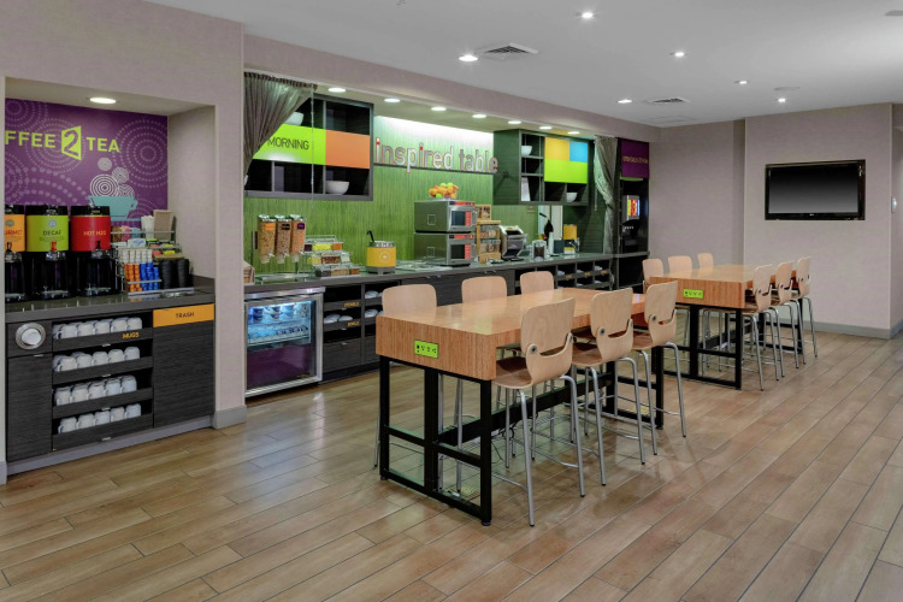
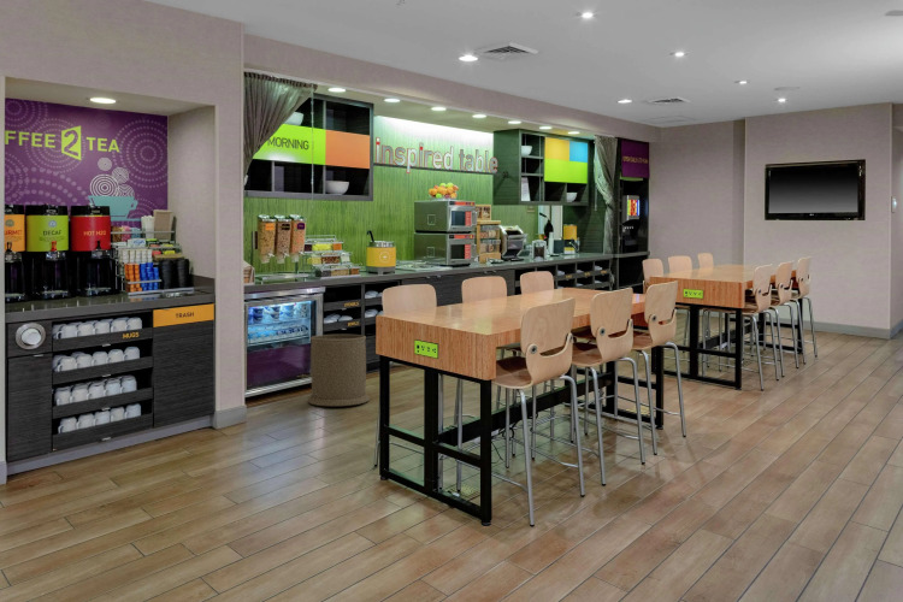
+ trash can (338, 368)
